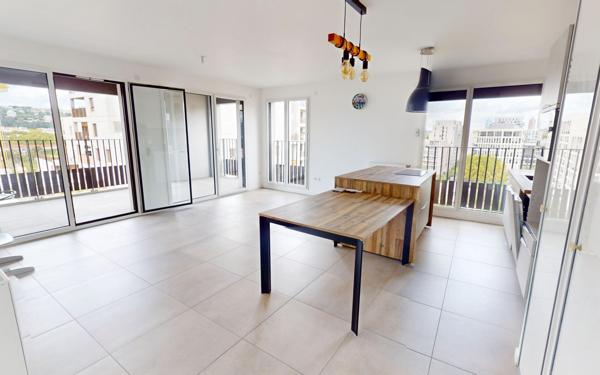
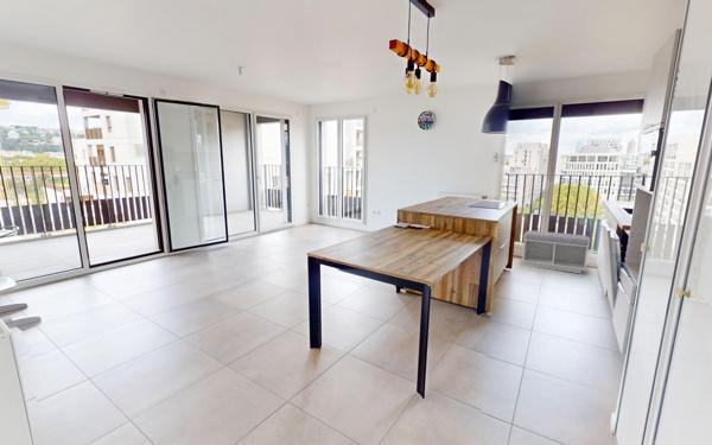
+ bench (554, 249)
